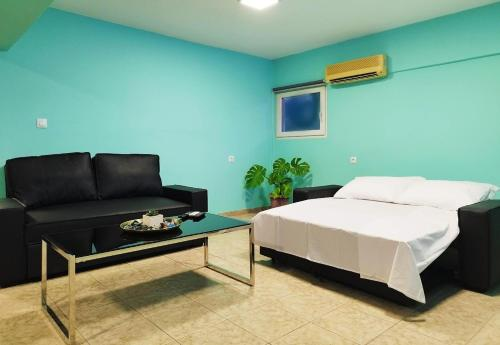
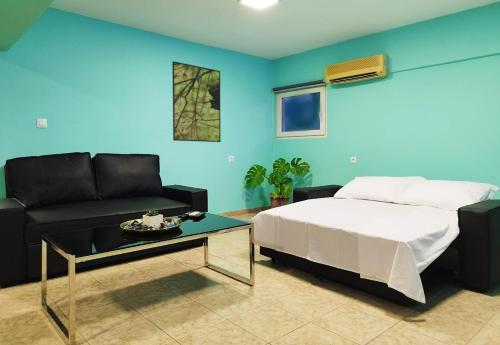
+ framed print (197, 104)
